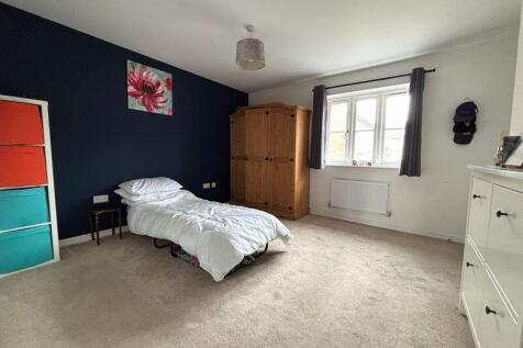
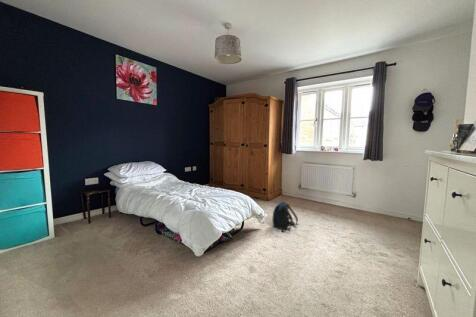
+ backpack (285, 214)
